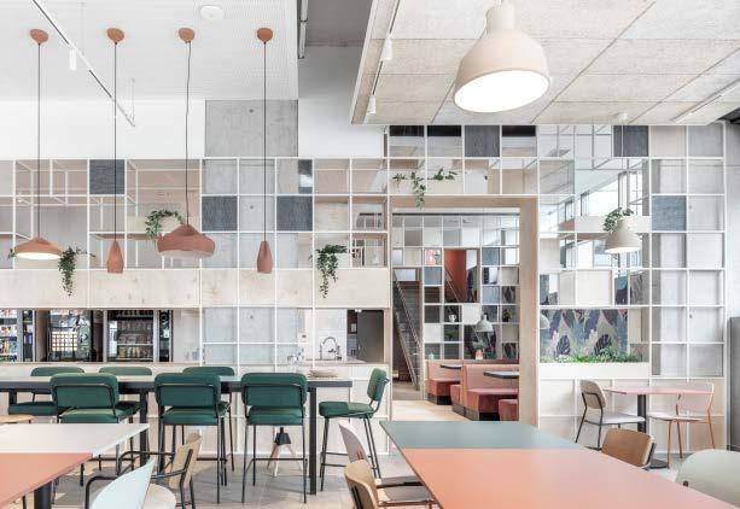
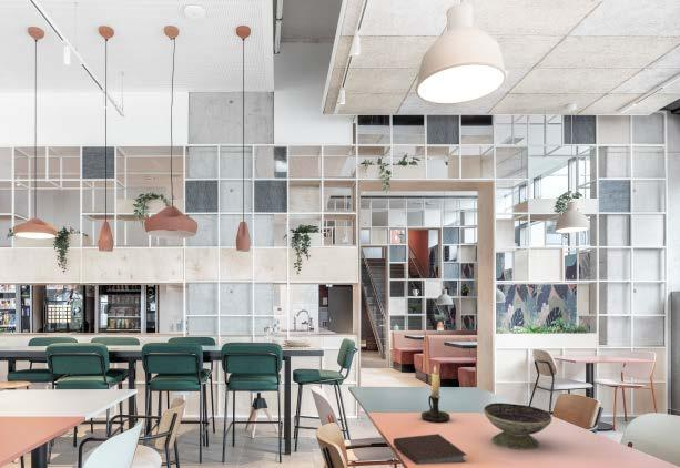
+ decorative bowl (517, 426)
+ candle holder (434, 390)
+ notebook (428, 449)
